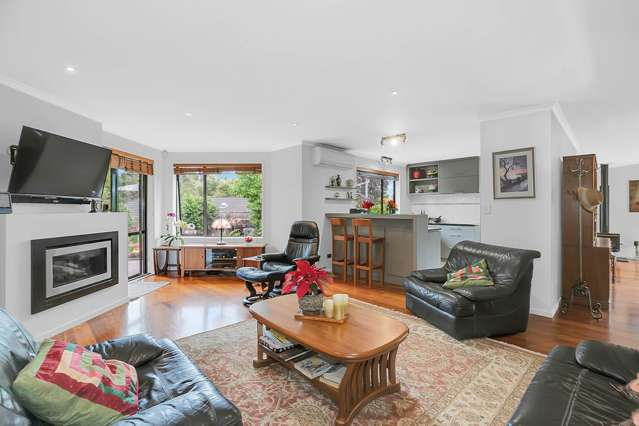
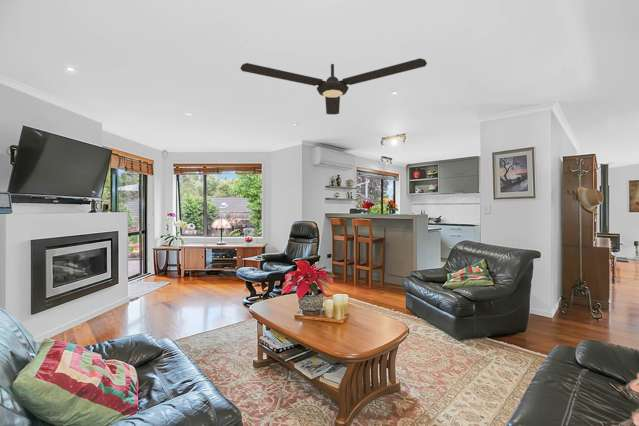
+ ceiling fan (332, 87)
